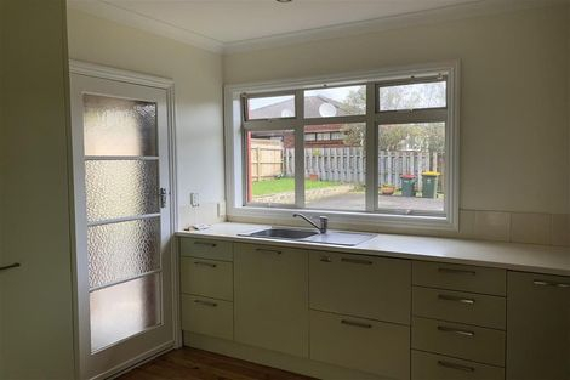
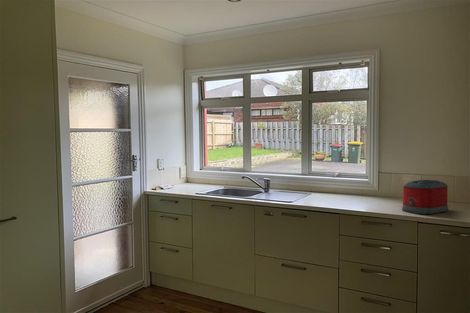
+ toaster (425, 195)
